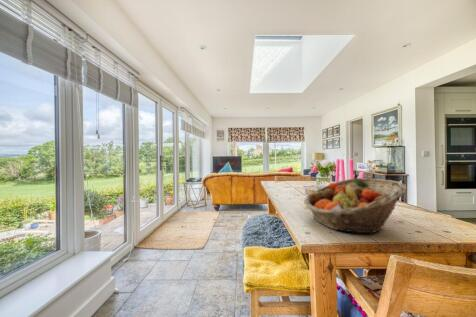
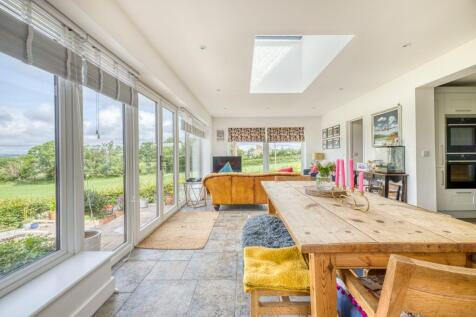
- fruit basket (349, 201)
